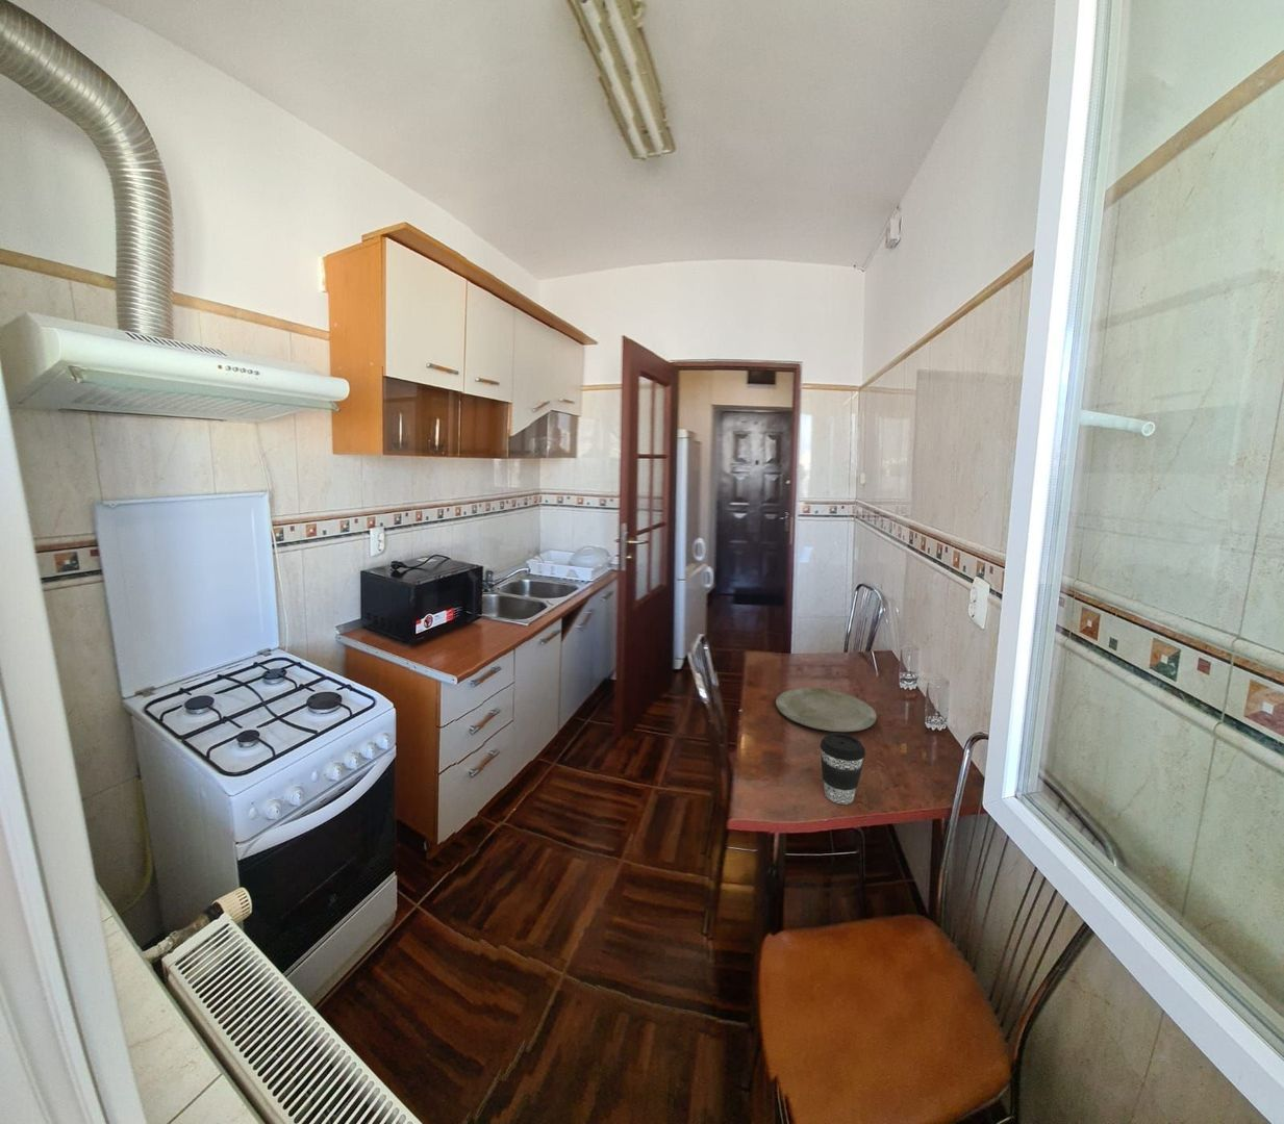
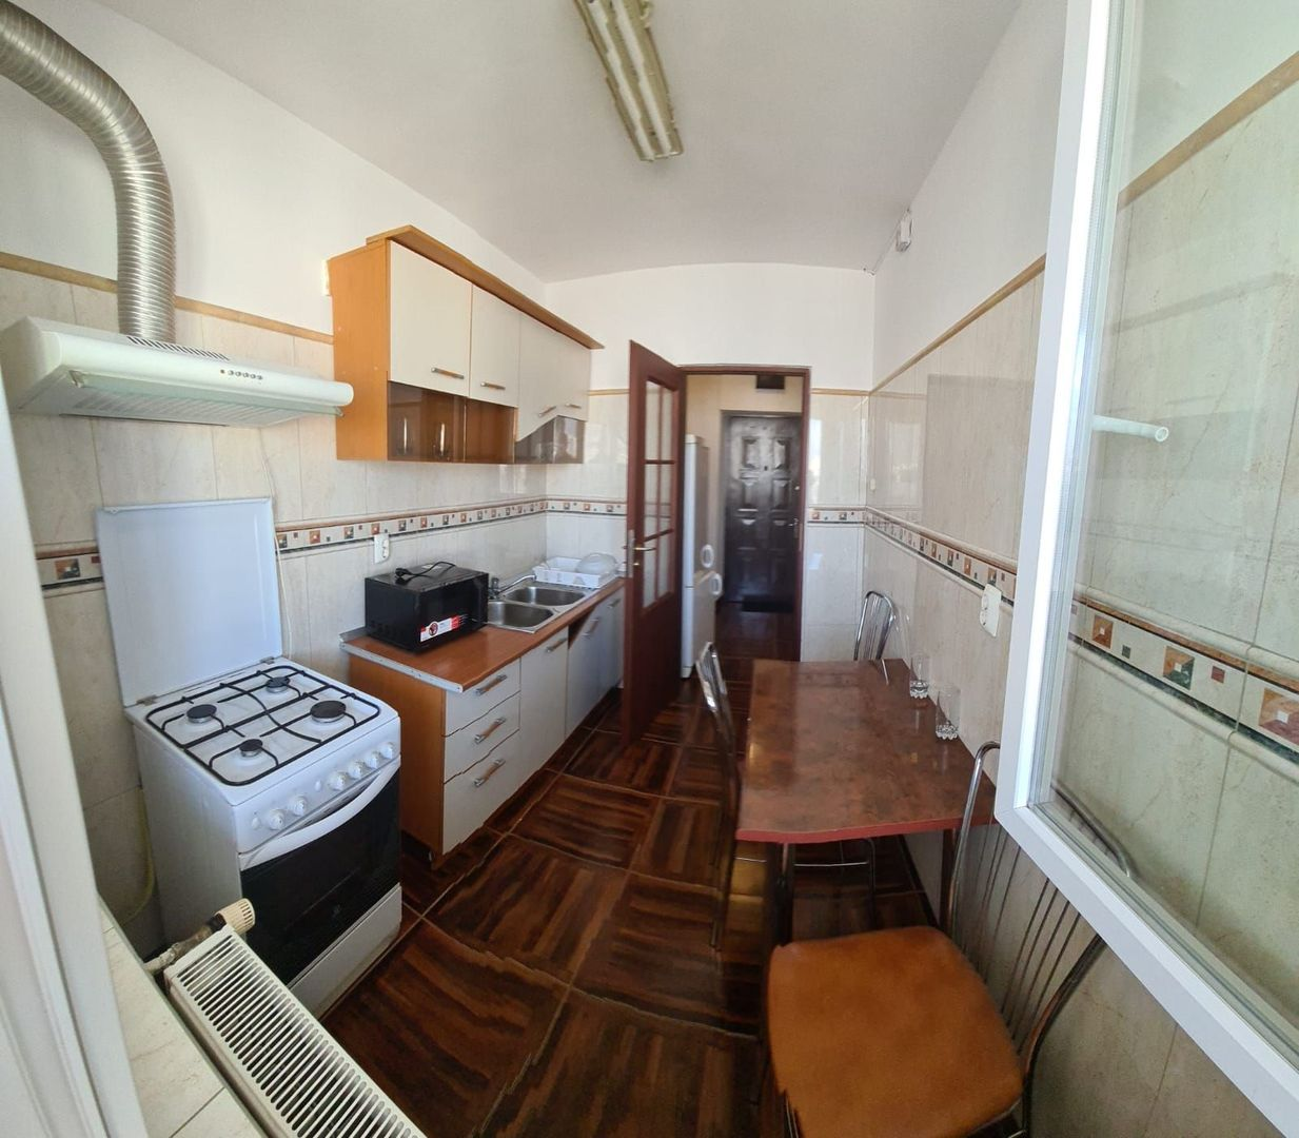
- plate (823, 708)
- coffee cup (841, 768)
